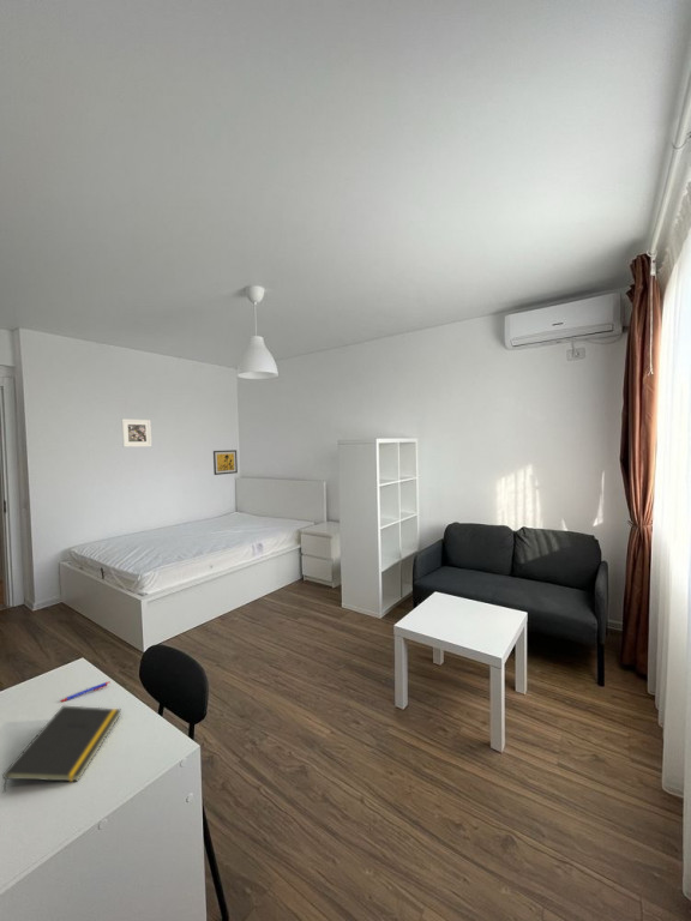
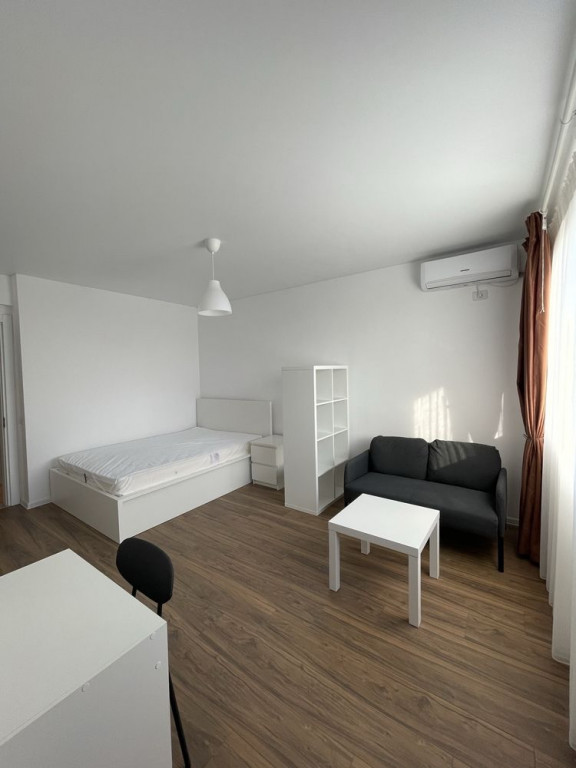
- wall art (226, 462)
- notepad (70, 739)
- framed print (137, 433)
- pen (85, 691)
